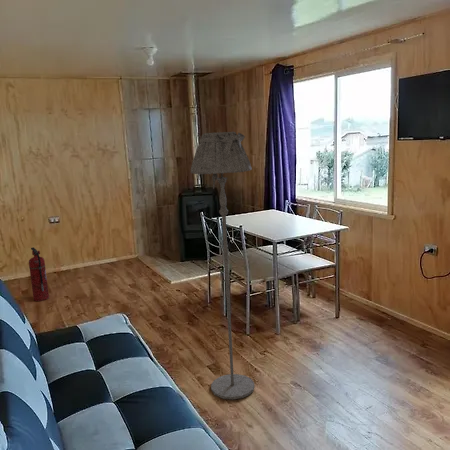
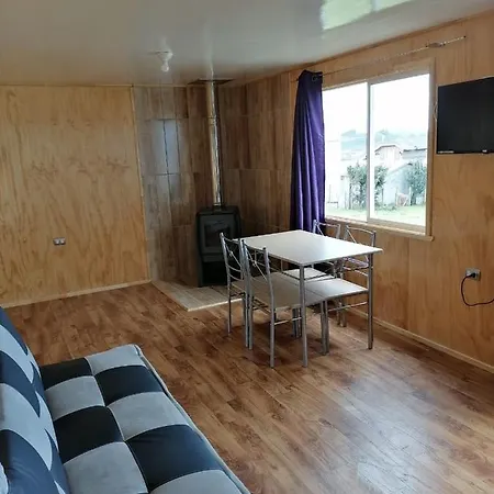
- fire extinguisher (38, 274)
- floor lamp (226, 266)
